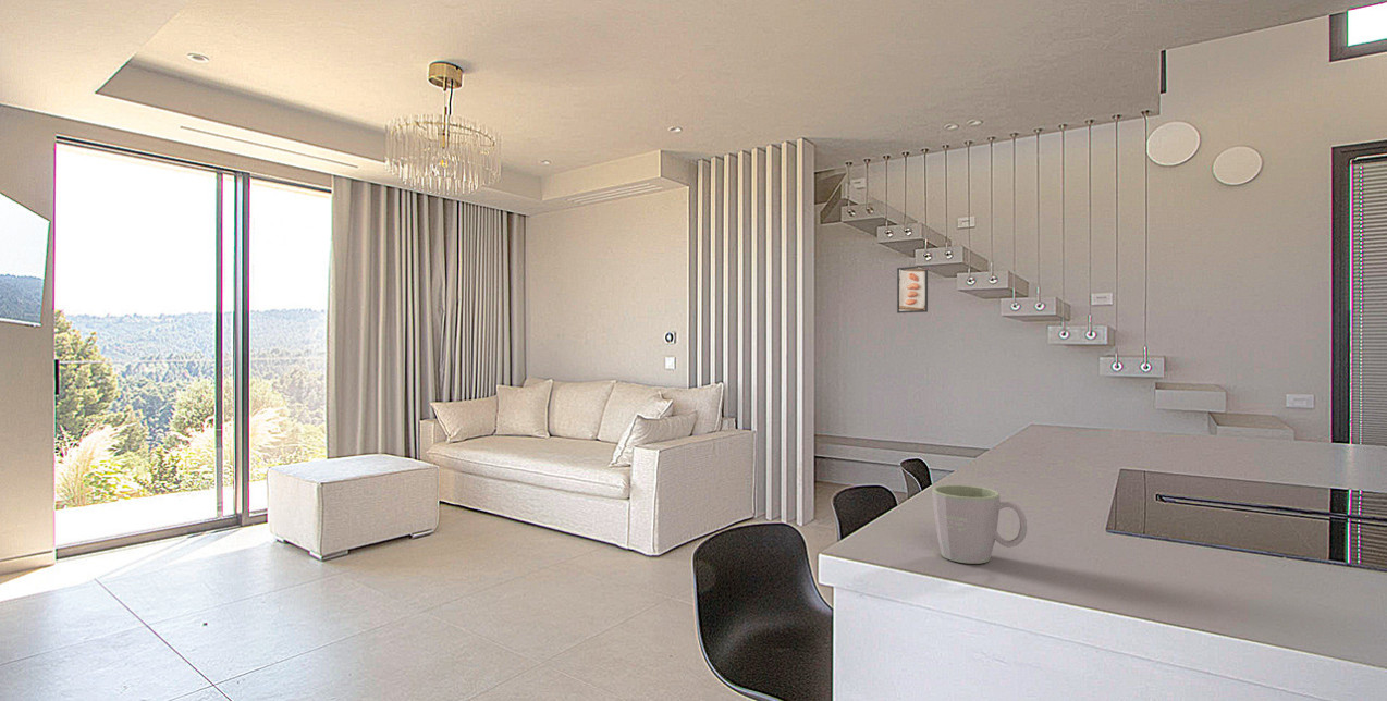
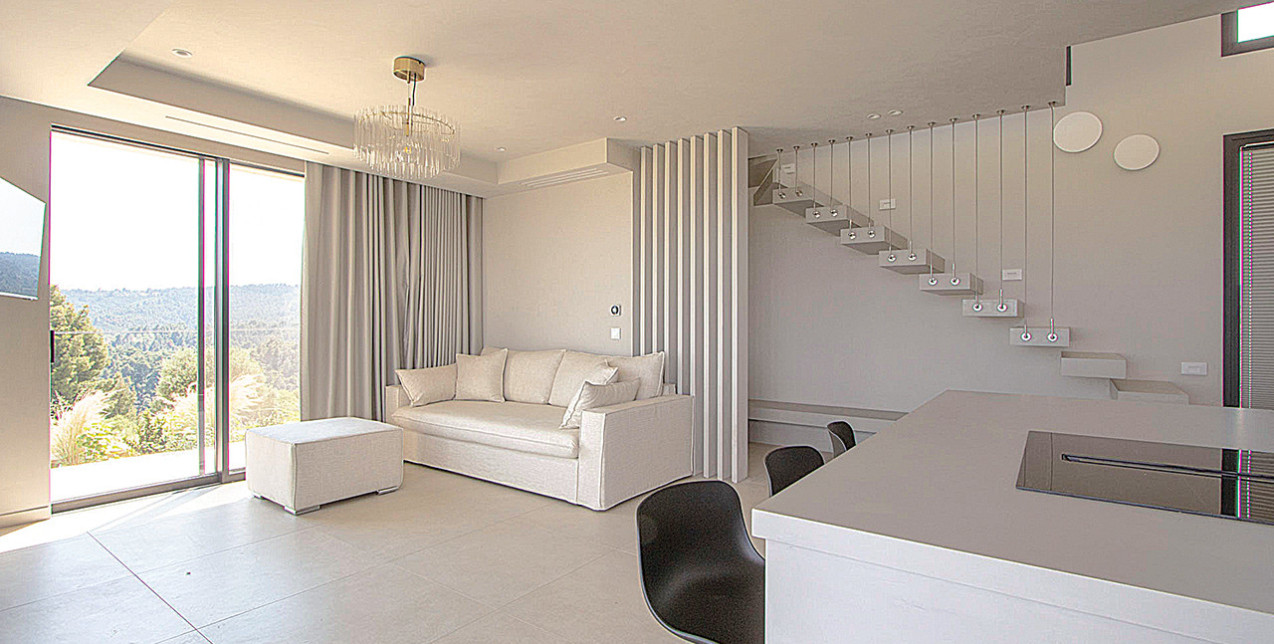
- mug (978, 525)
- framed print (911, 290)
